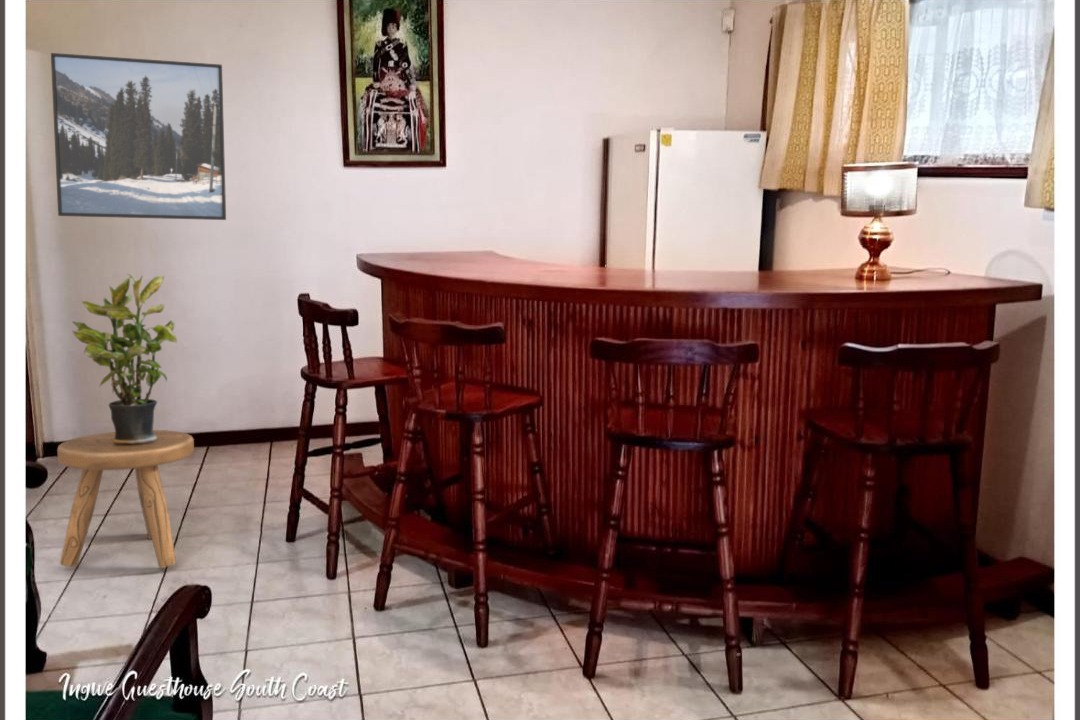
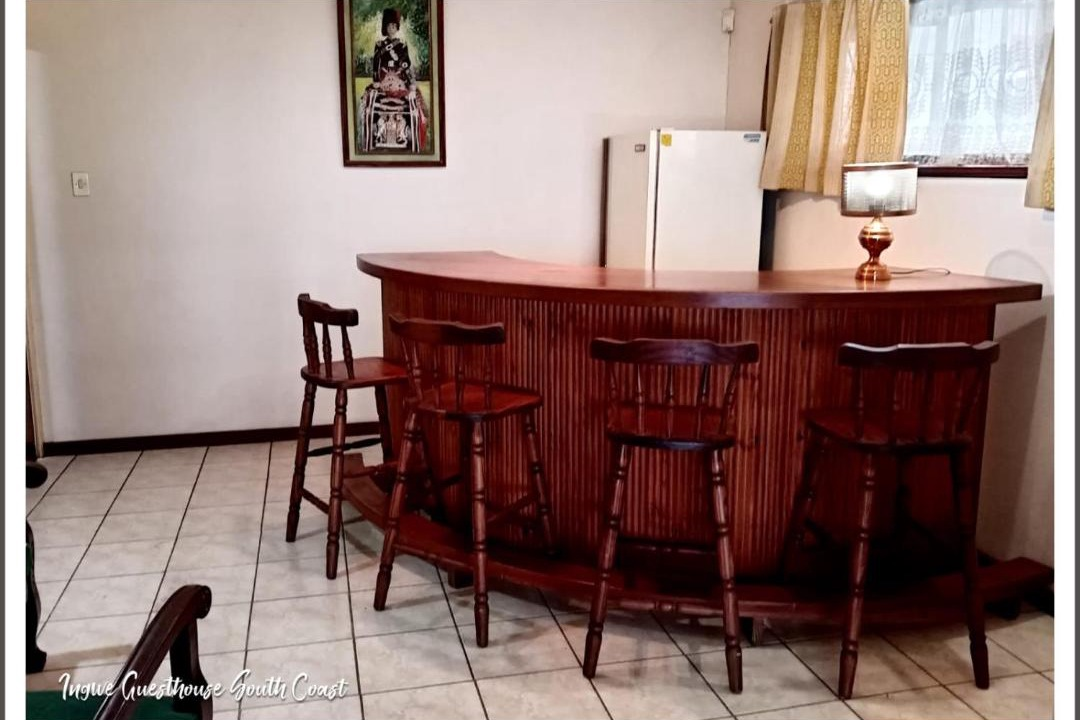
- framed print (141, 139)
- potted plant (125, 357)
- stool (139, 498)
